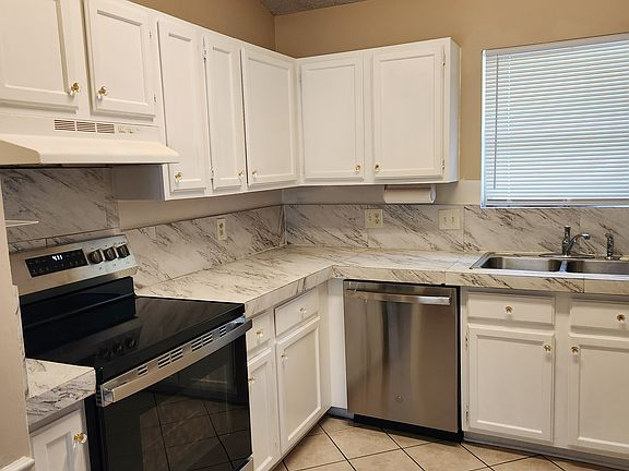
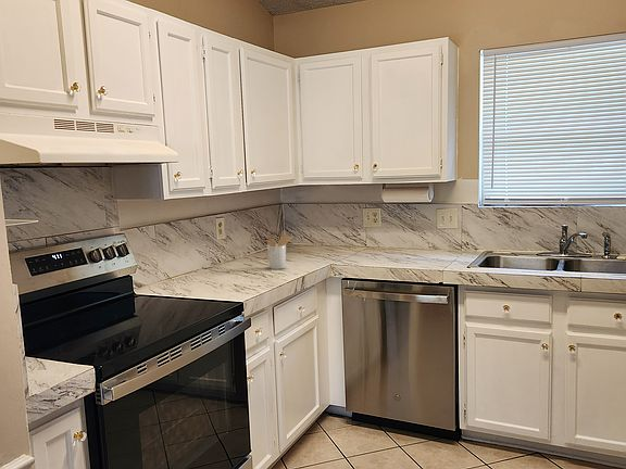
+ utensil holder (279, 251)
